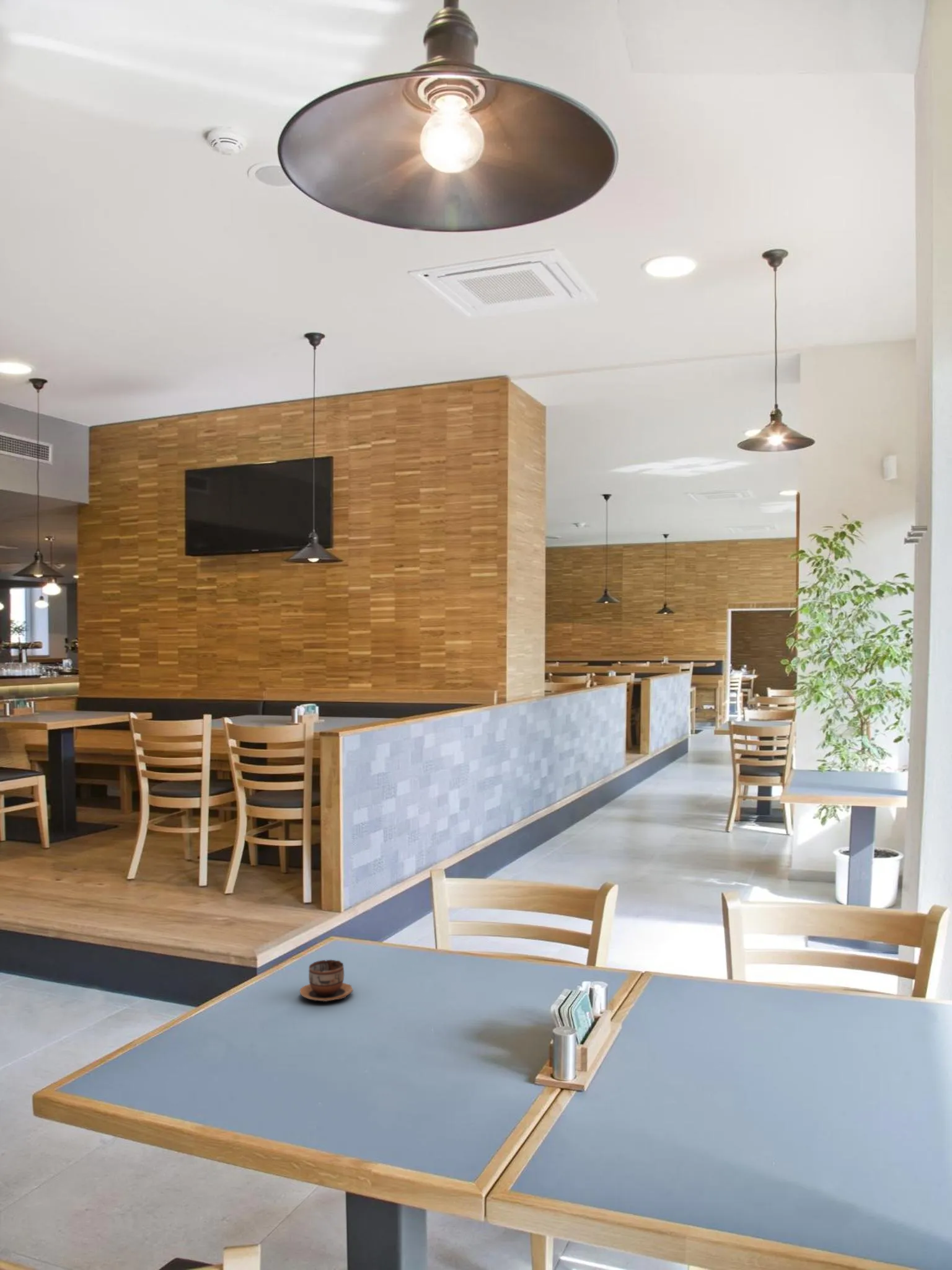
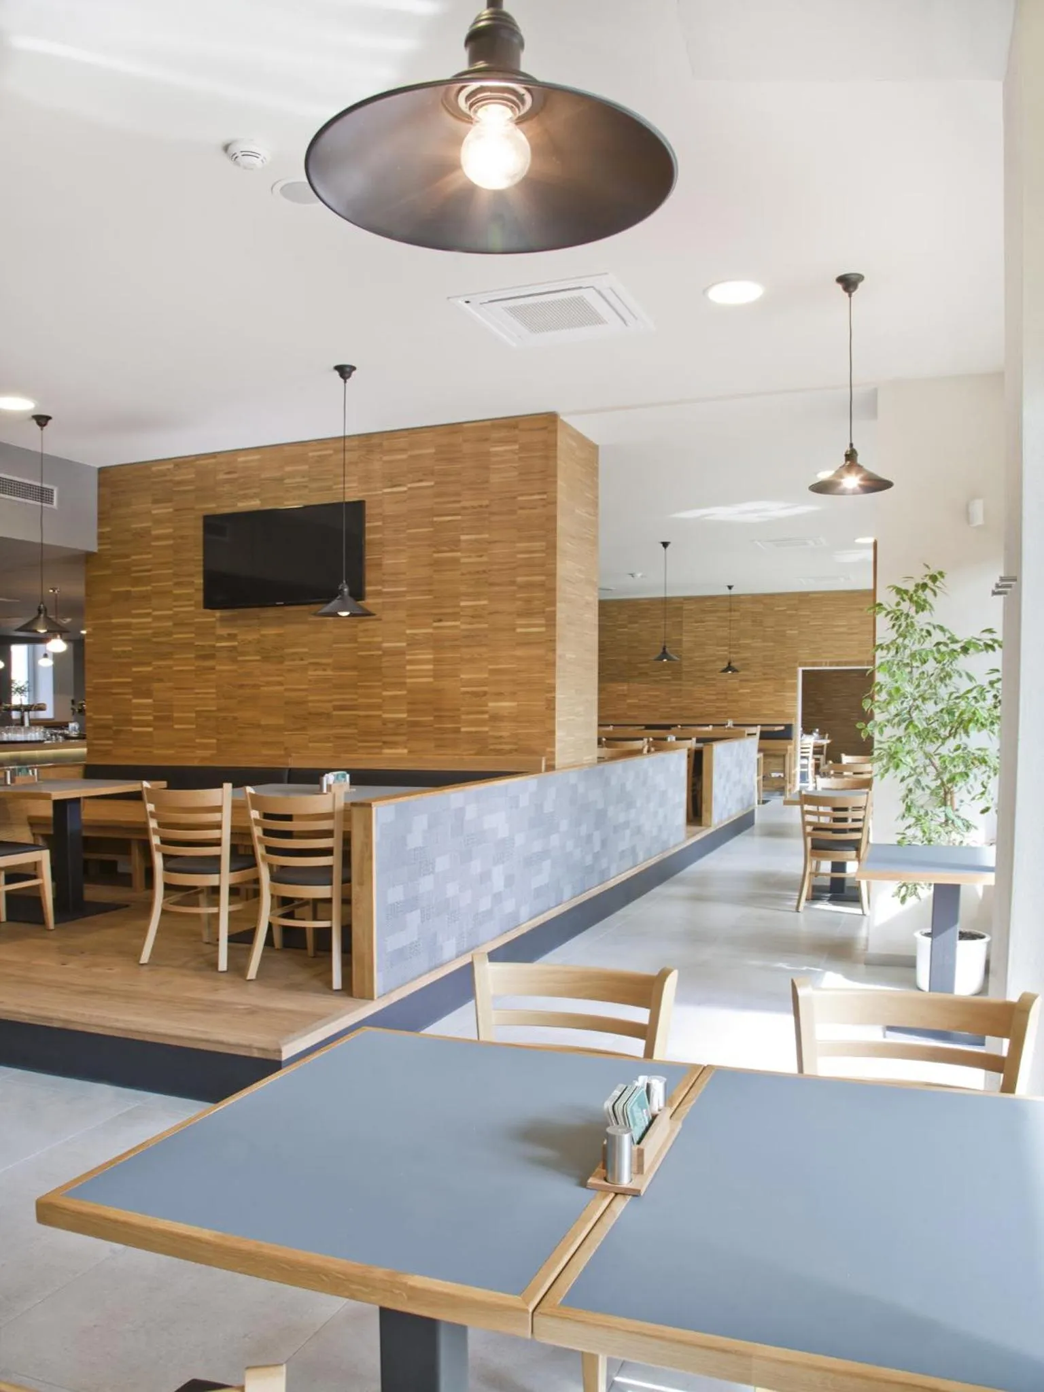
- cup (327, 979)
